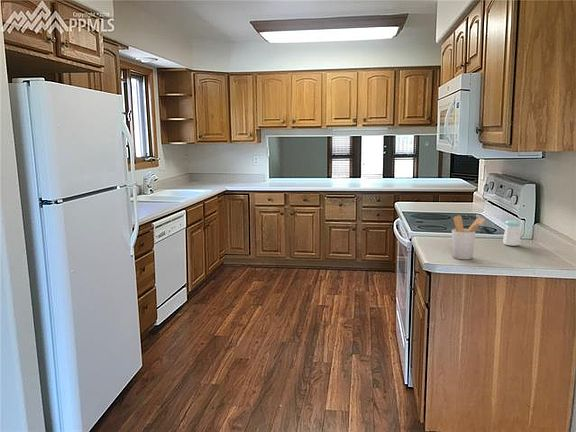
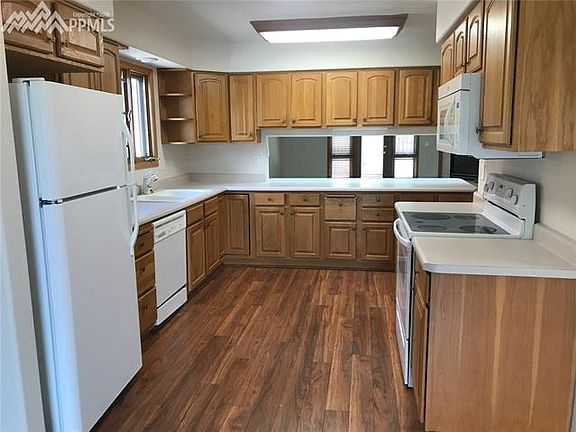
- utensil holder (468, 236)
- salt shaker (512, 232)
